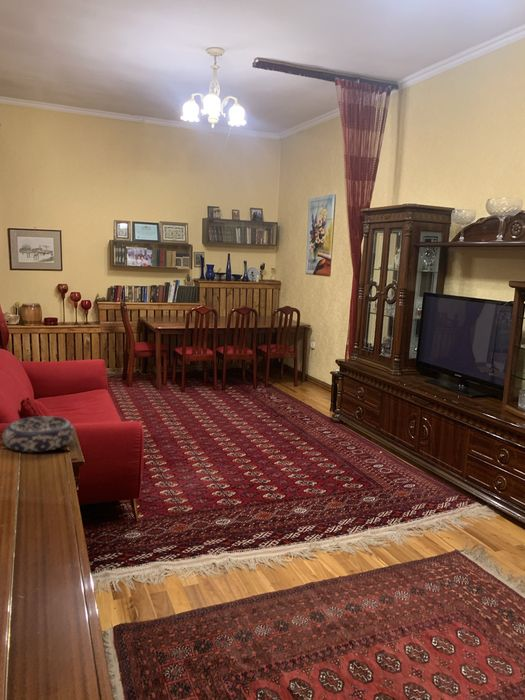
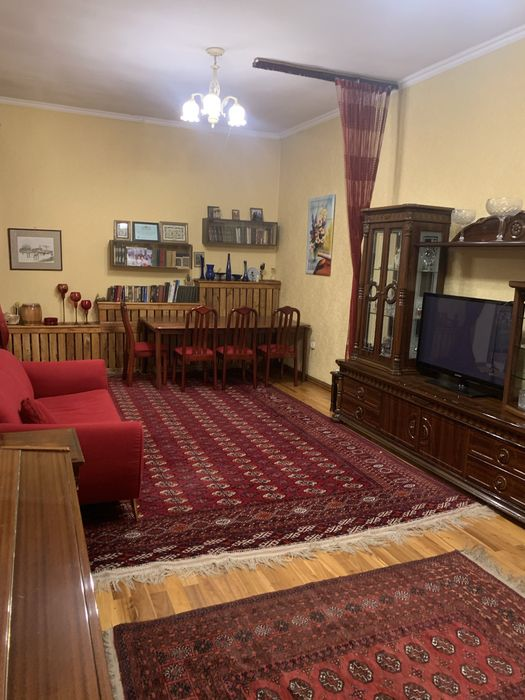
- decorative bowl (39, 433)
